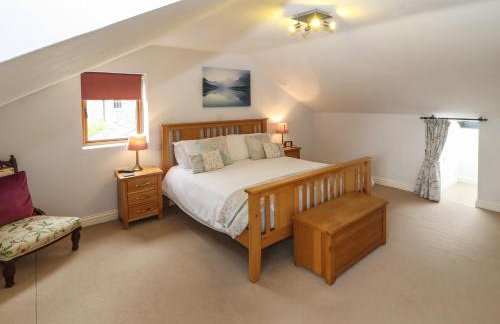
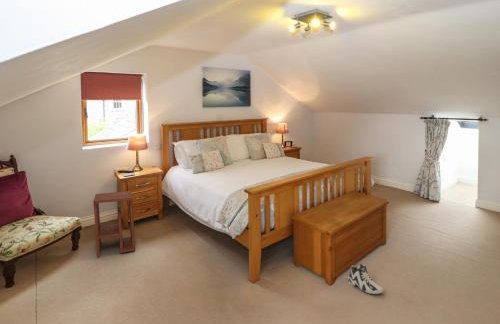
+ side table (114, 224)
+ sneaker (365, 276)
